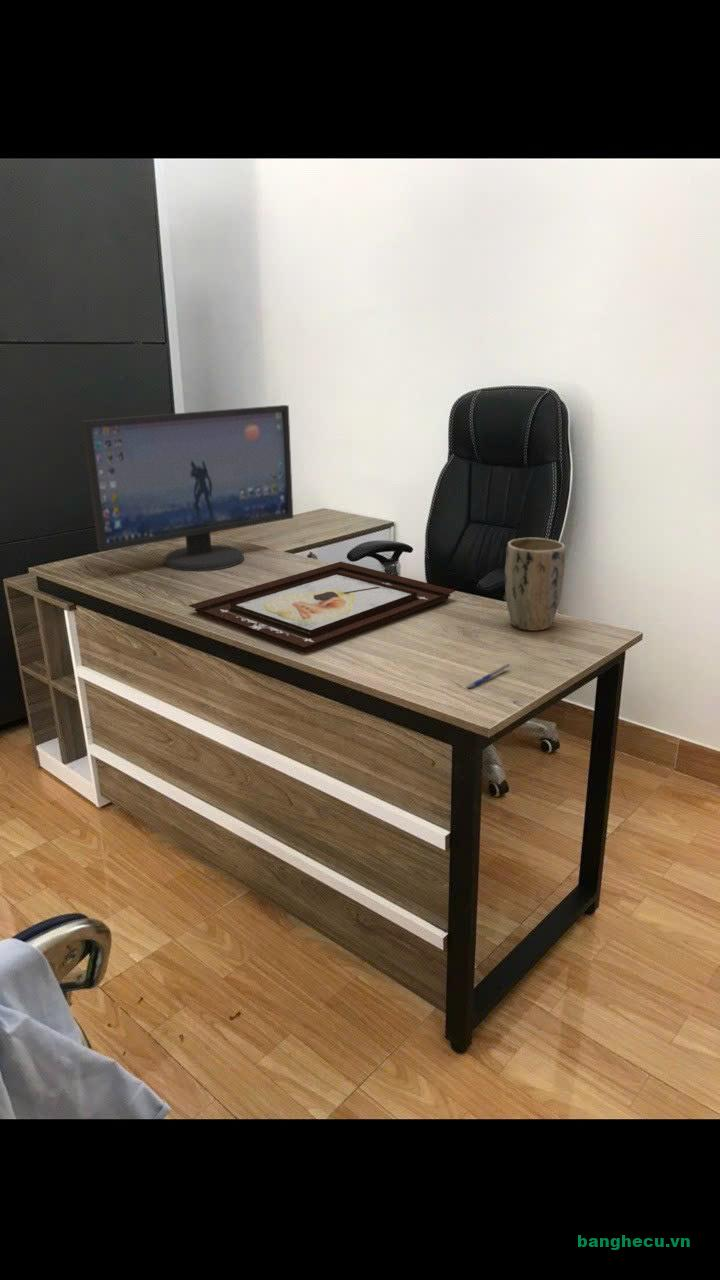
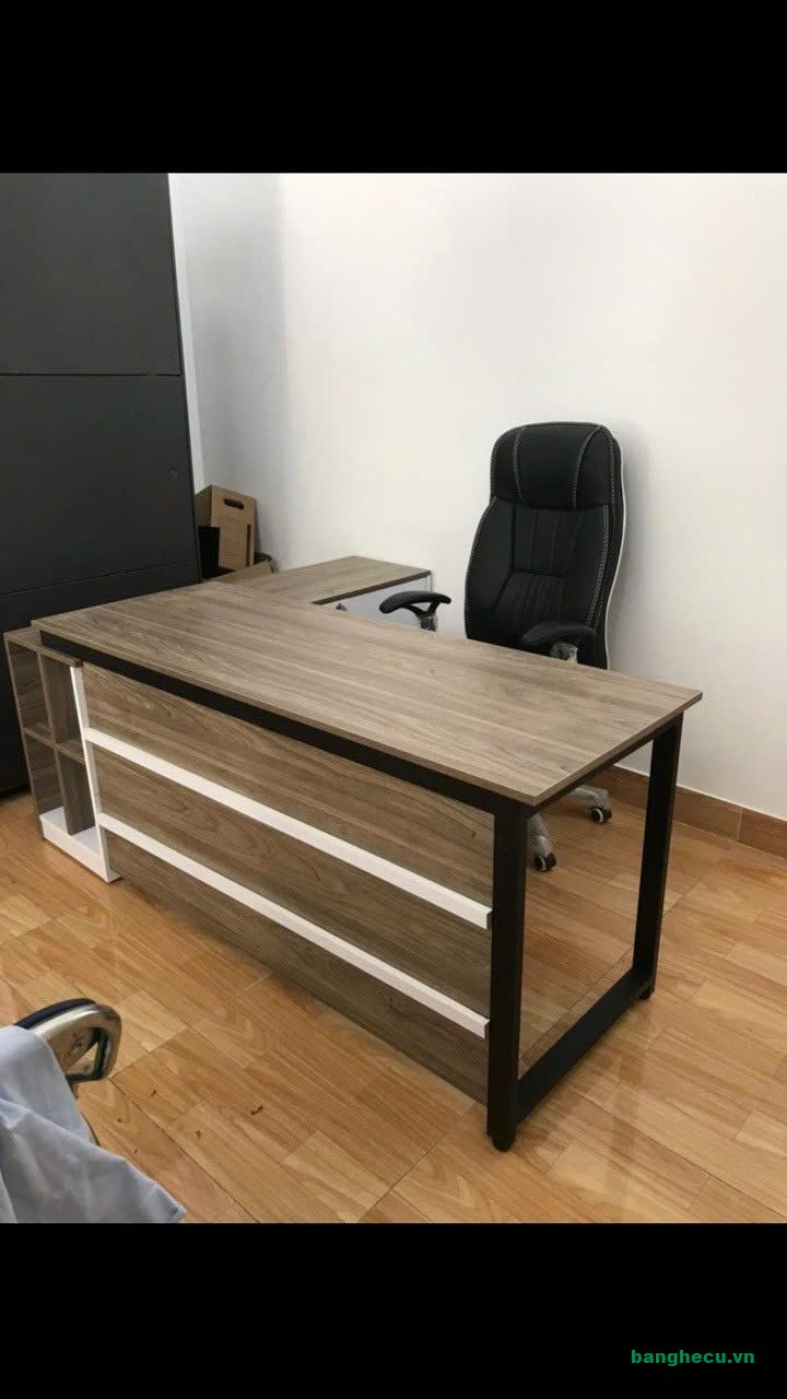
- computer monitor (198, 488)
- picture frame (325, 601)
- pen (489, 675)
- plant pot (533, 584)
